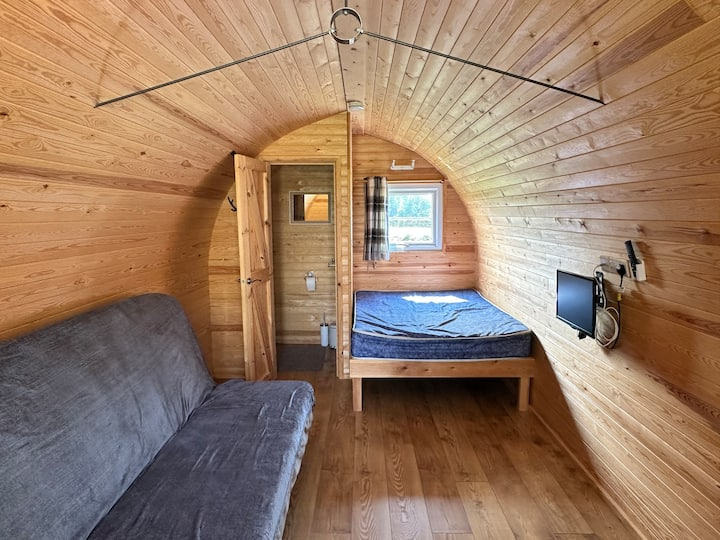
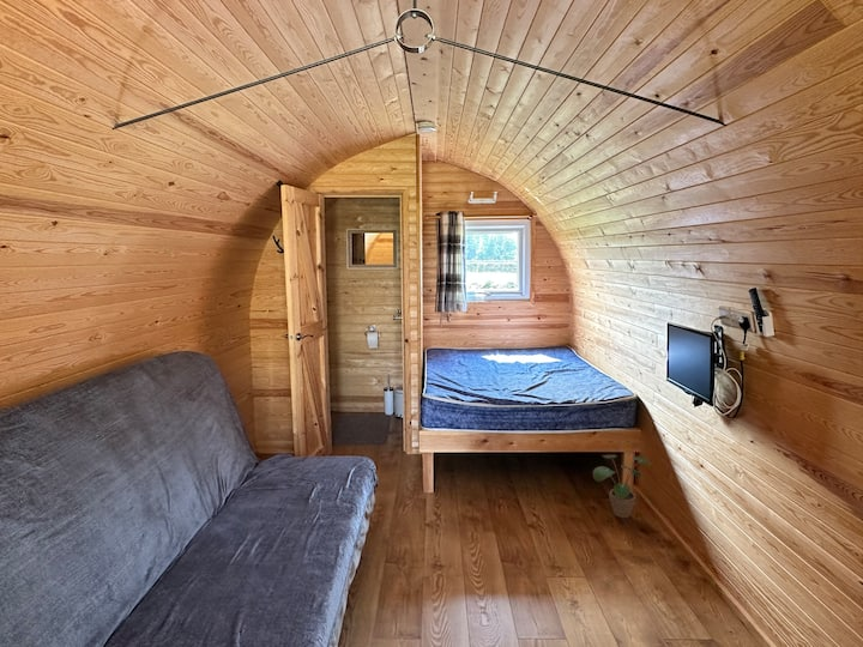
+ potted plant (622, 486)
